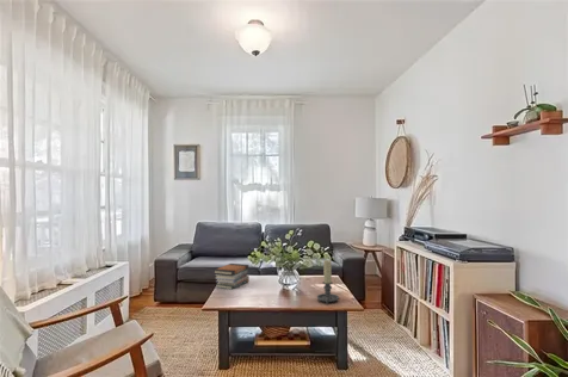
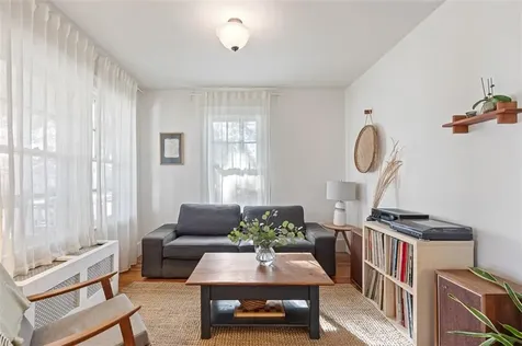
- candle holder (327, 280)
- book stack (231, 276)
